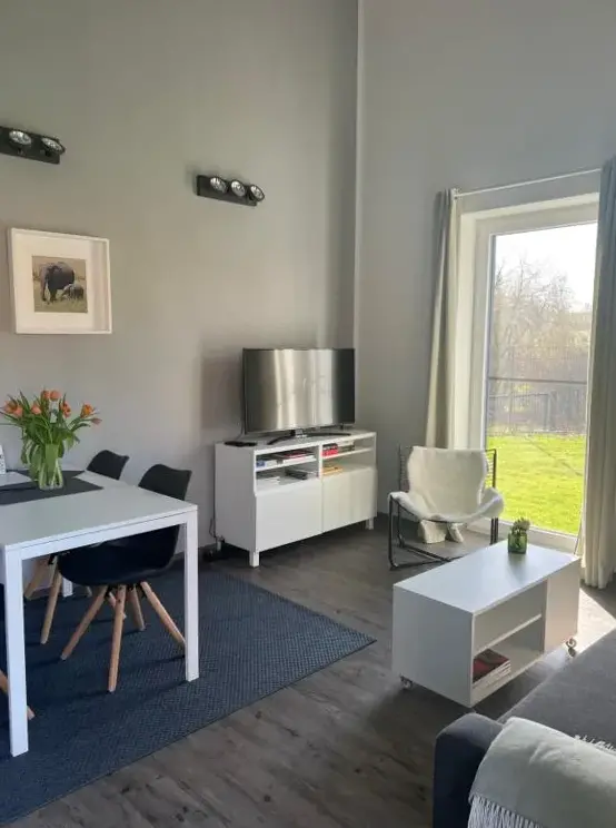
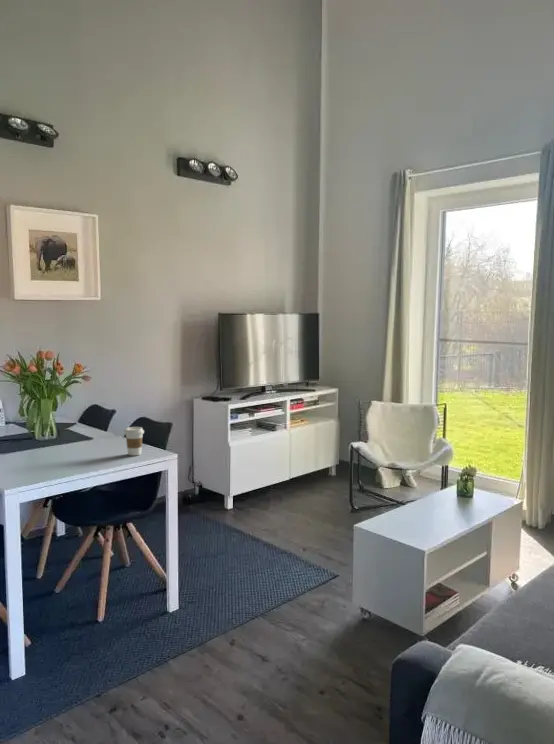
+ coffee cup (134, 441)
